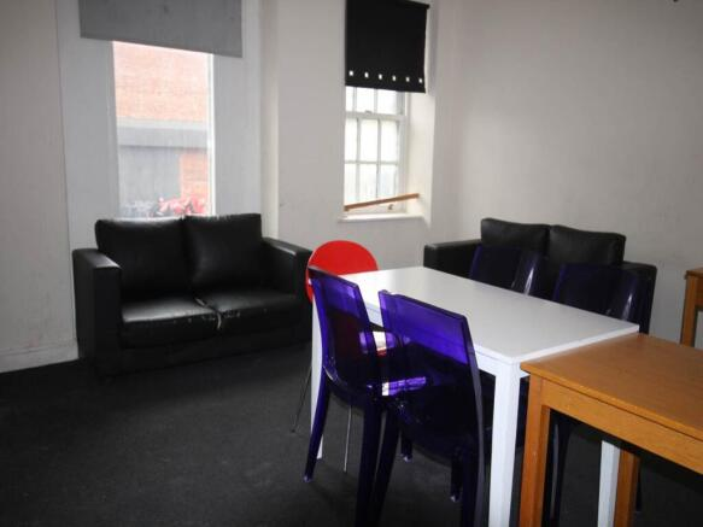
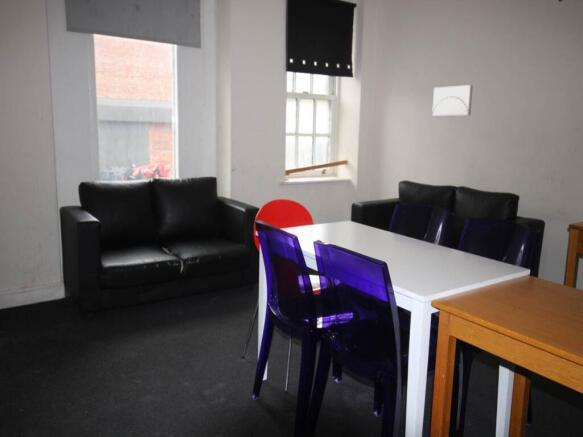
+ wall art (451, 101)
